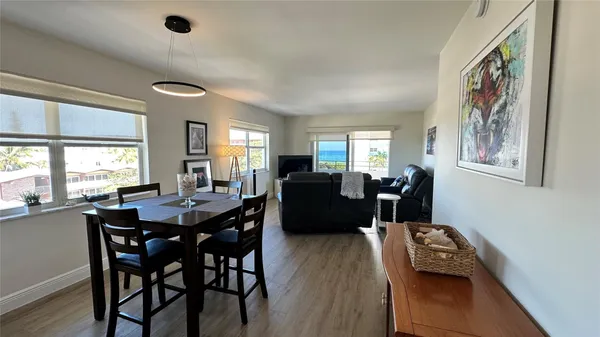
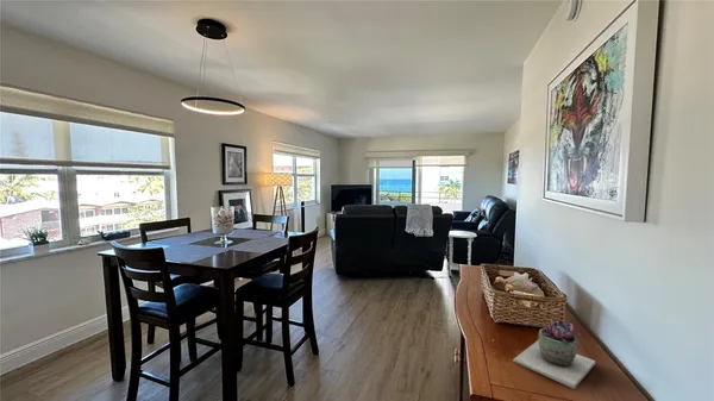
+ succulent plant (555, 342)
